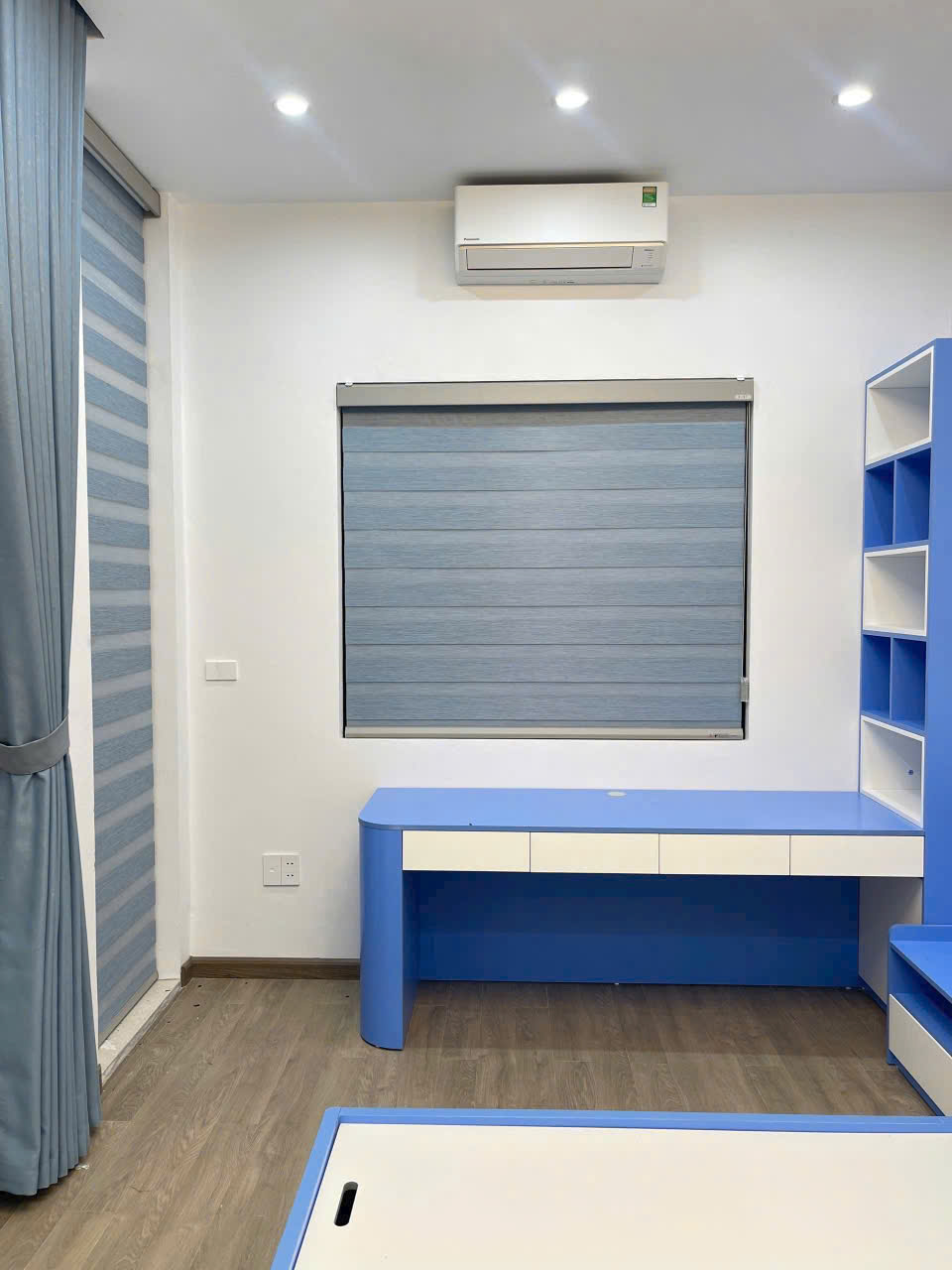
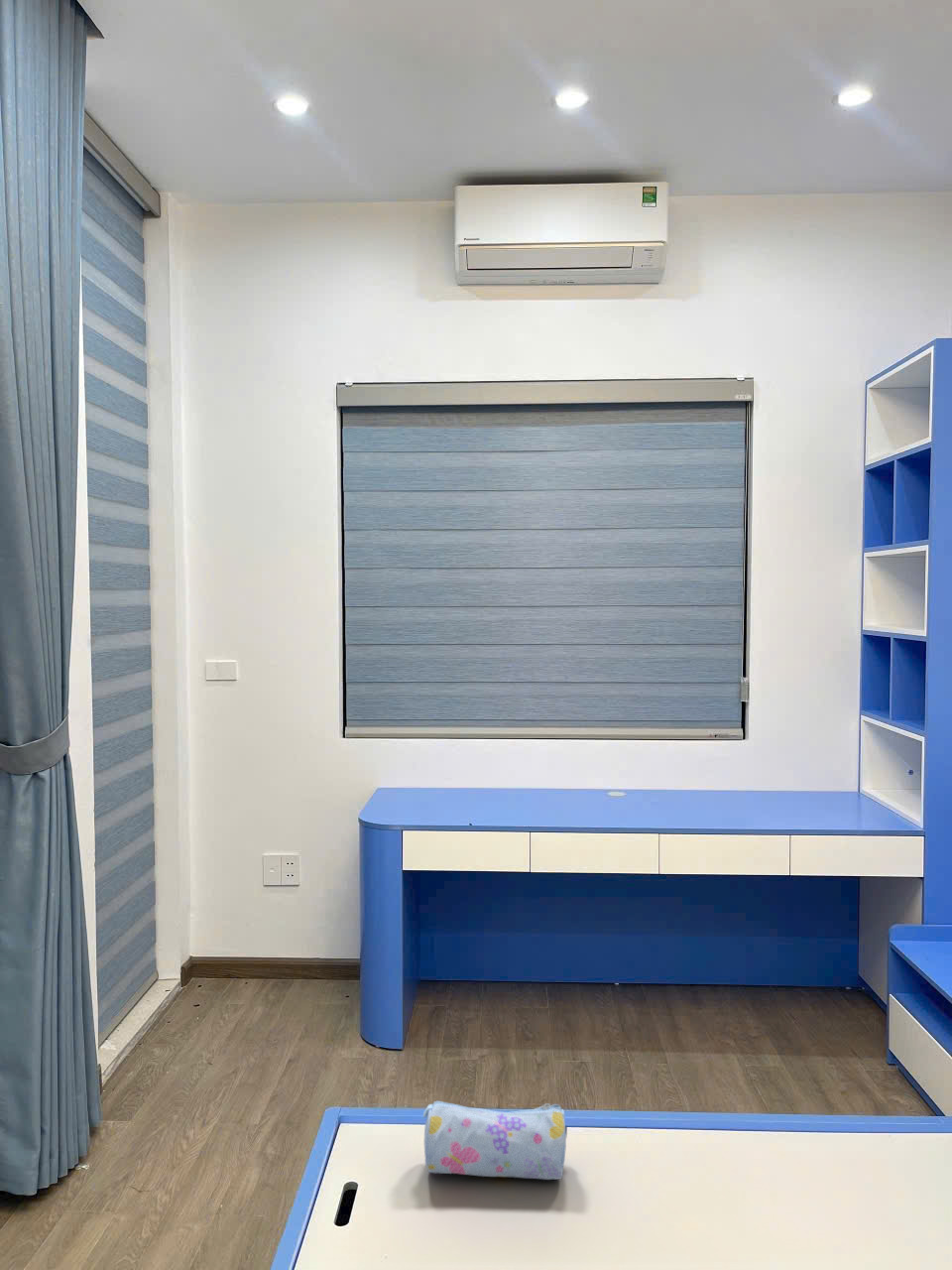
+ pencil case (495, 1139)
